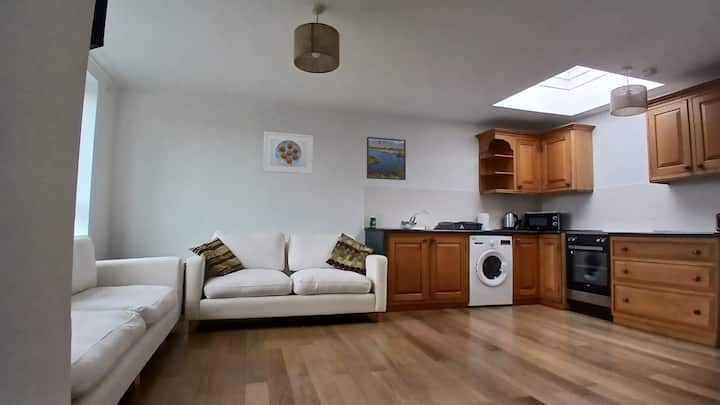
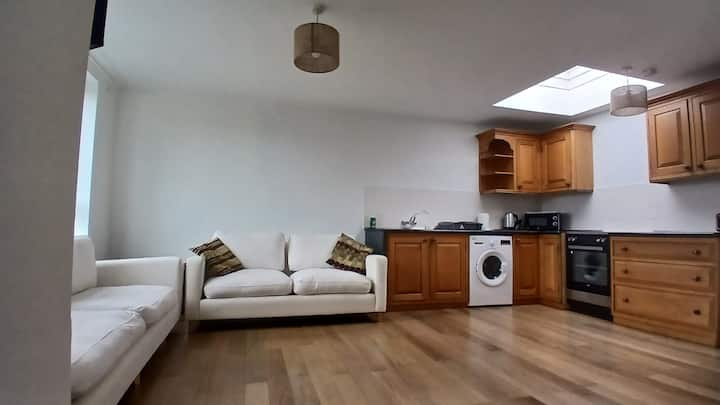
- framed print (386, 158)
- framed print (288, 153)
